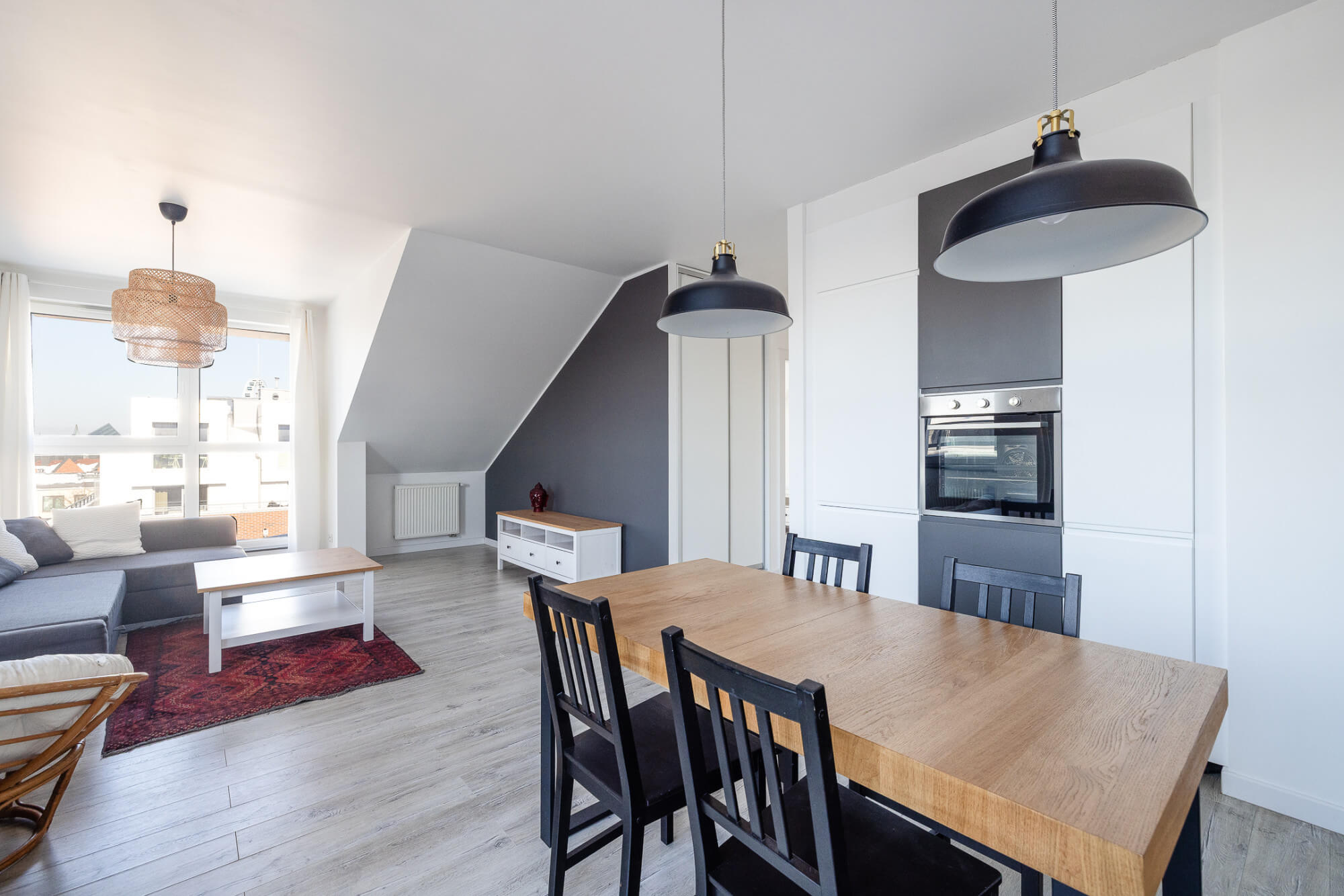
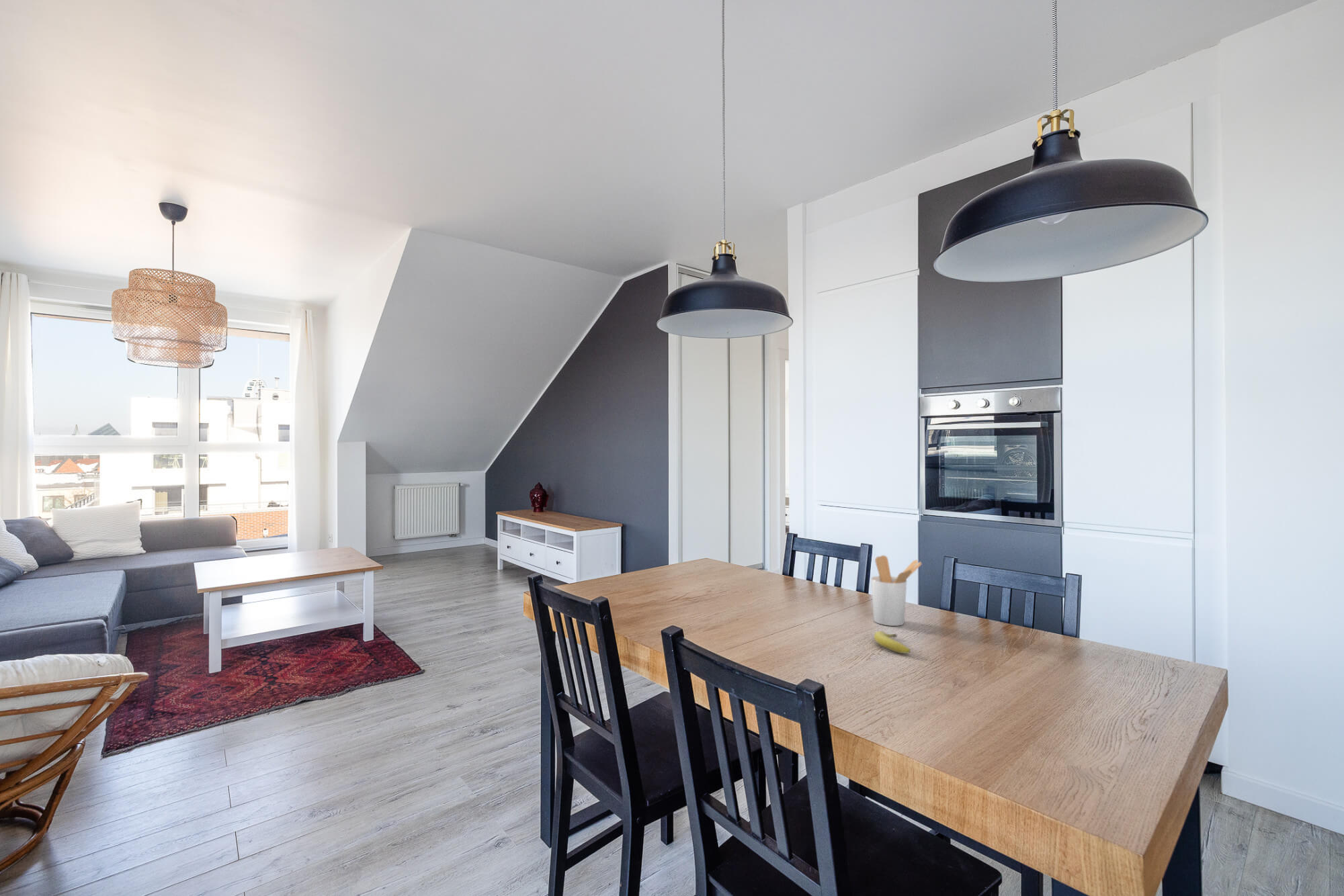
+ fruit (890, 639)
+ utensil holder (897, 590)
